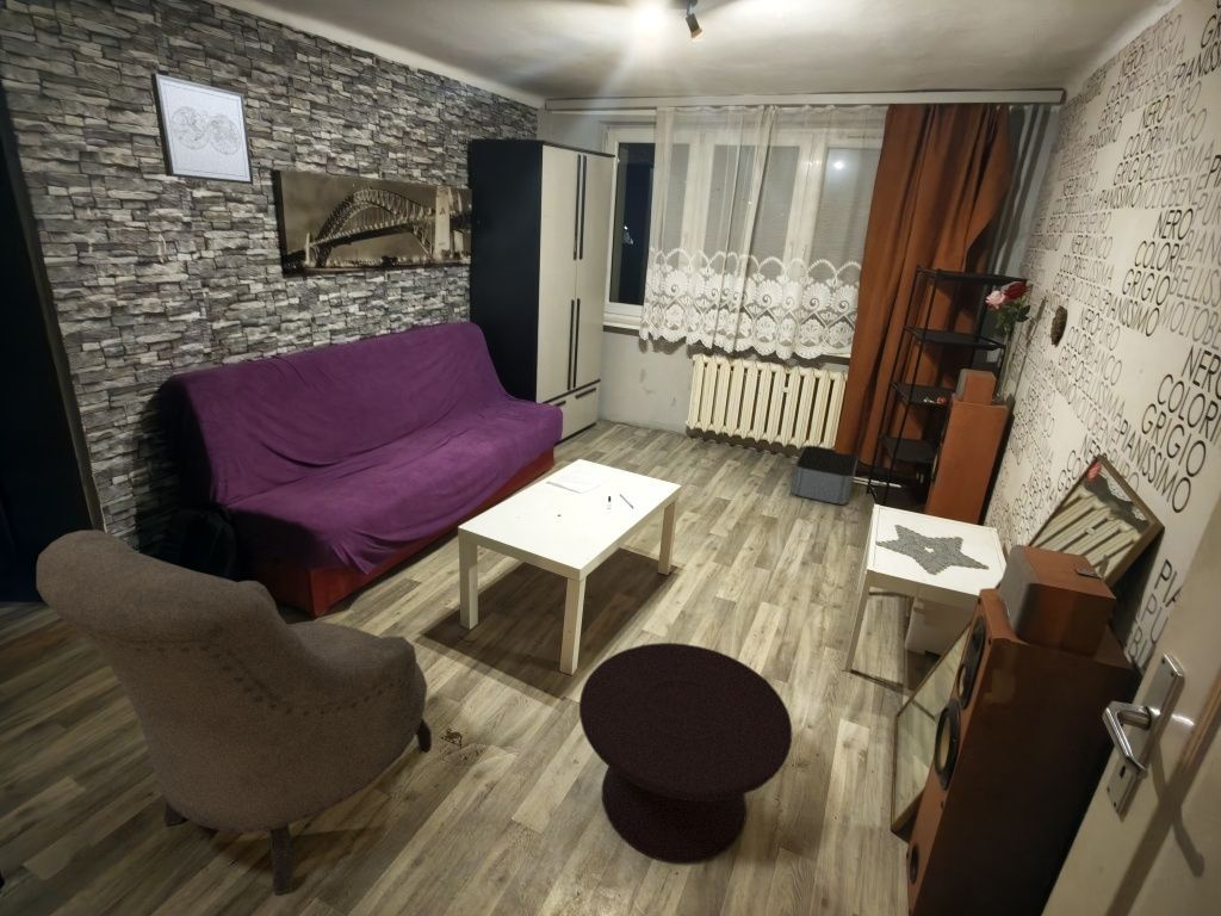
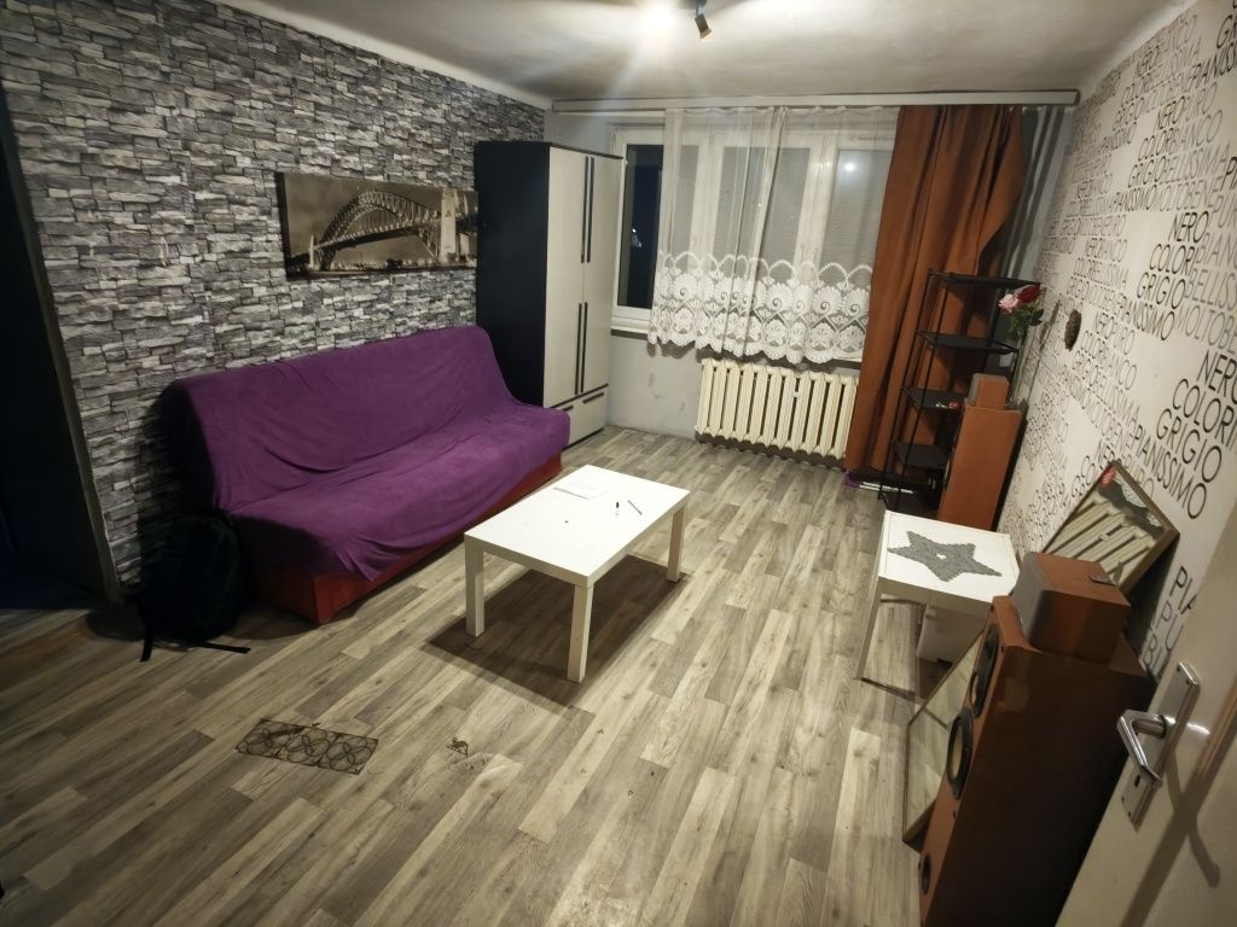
- side table (678, 753)
- armchair (268, 664)
- wall art (205, 134)
- storage bin (825, 472)
